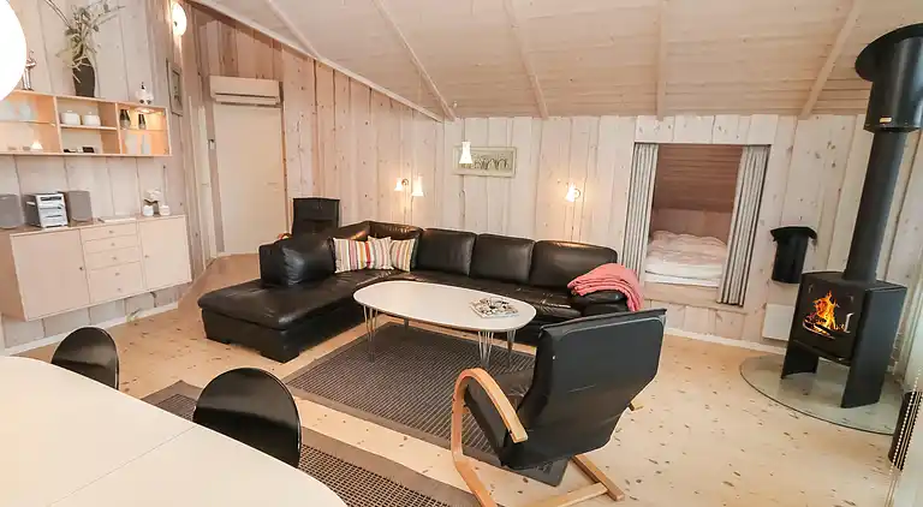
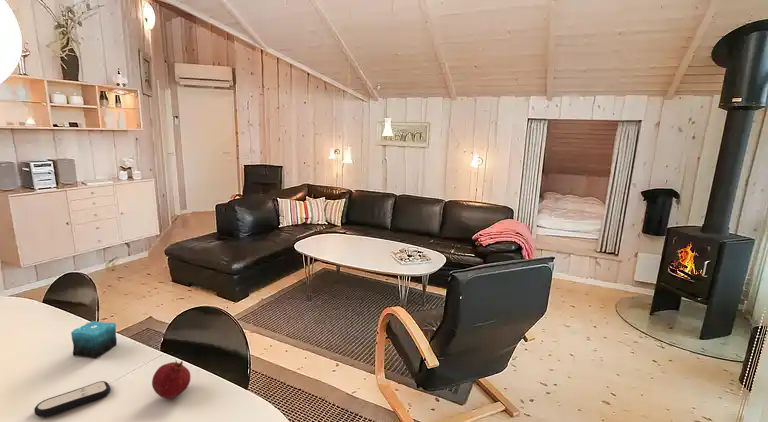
+ remote control (74, 398)
+ candle (93, 333)
+ fruit (171, 379)
